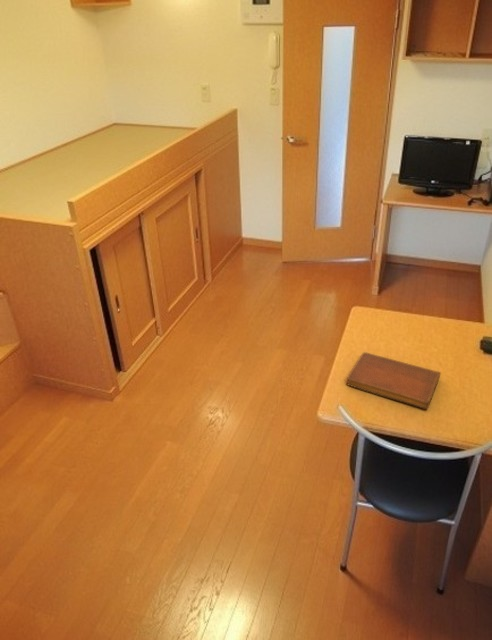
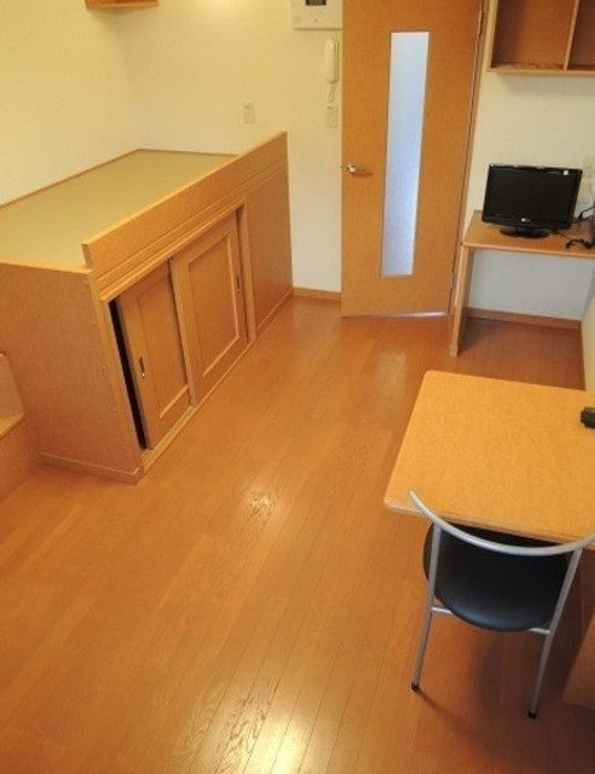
- notebook (393, 378)
